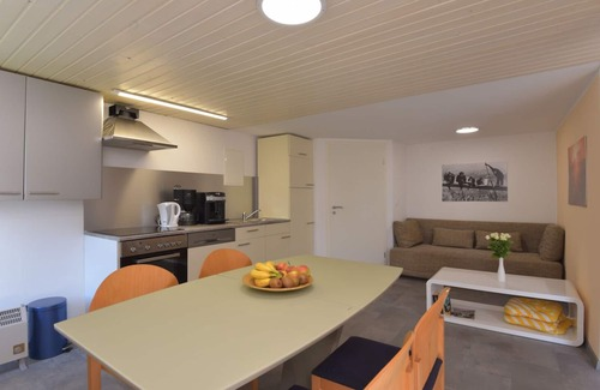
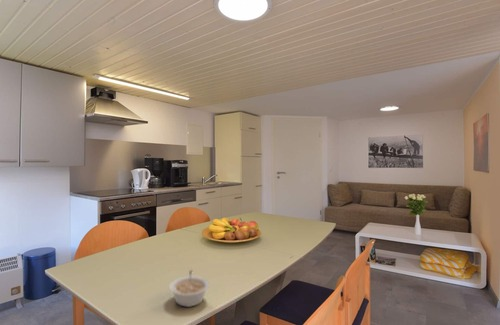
+ legume (188, 290)
